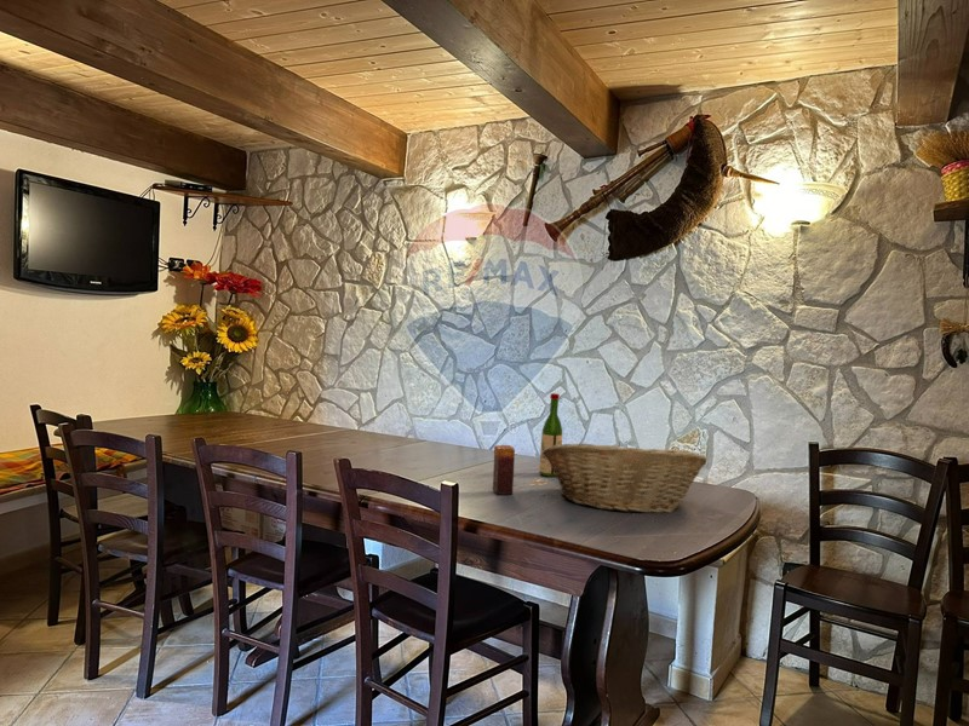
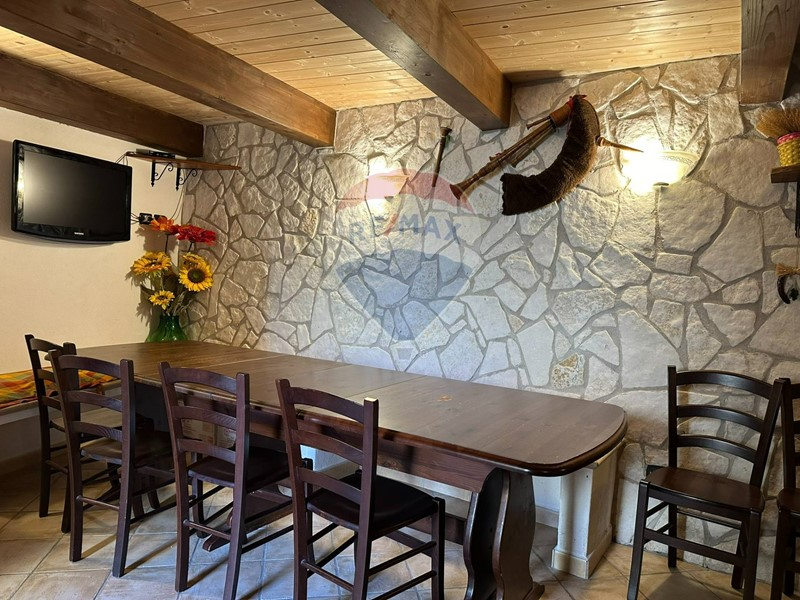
- wine bottle (551, 434)
- candle (503, 469)
- fruit basket (621, 469)
